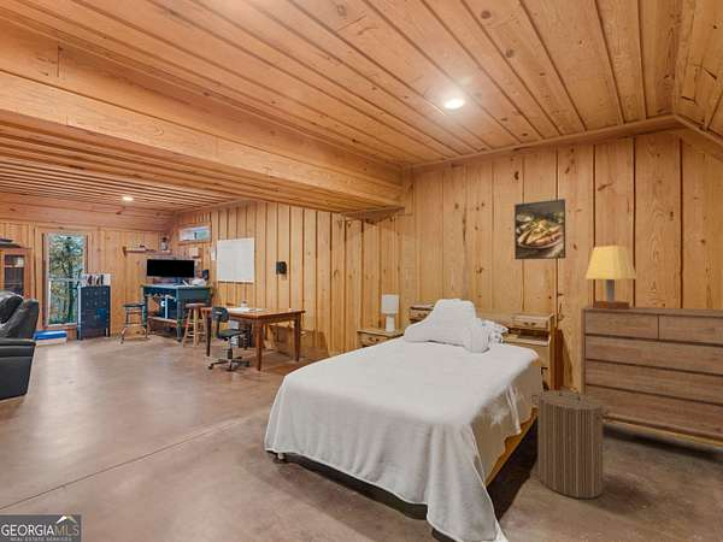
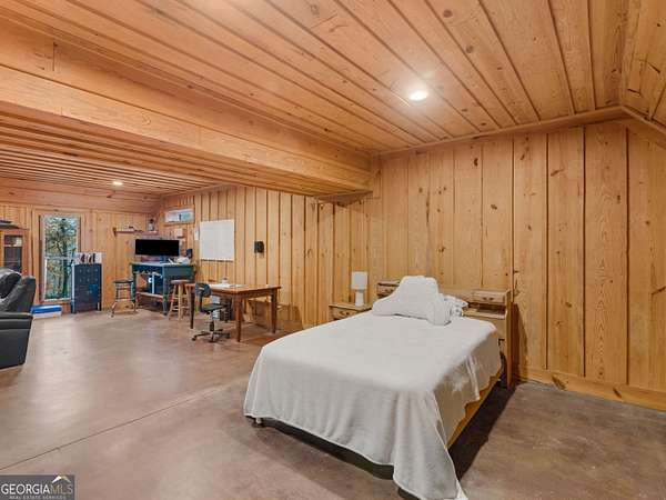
- table lamp (610, 277)
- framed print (539, 230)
- laundry hamper (569, 434)
- dresser (659, 375)
